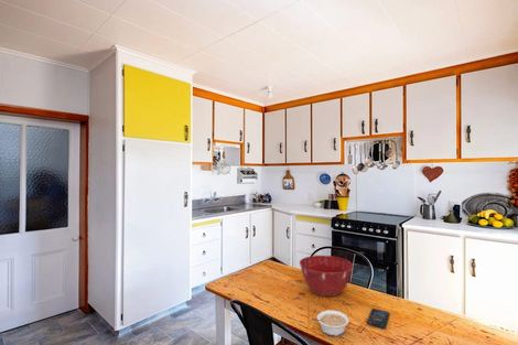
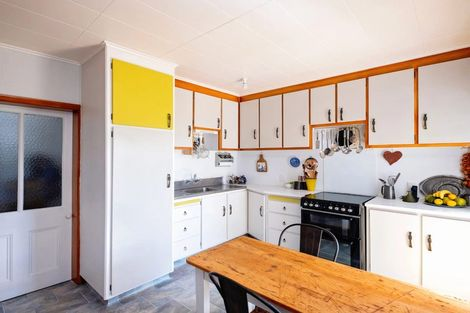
- smartphone (378, 317)
- mixing bowl (325, 277)
- legume (332, 323)
